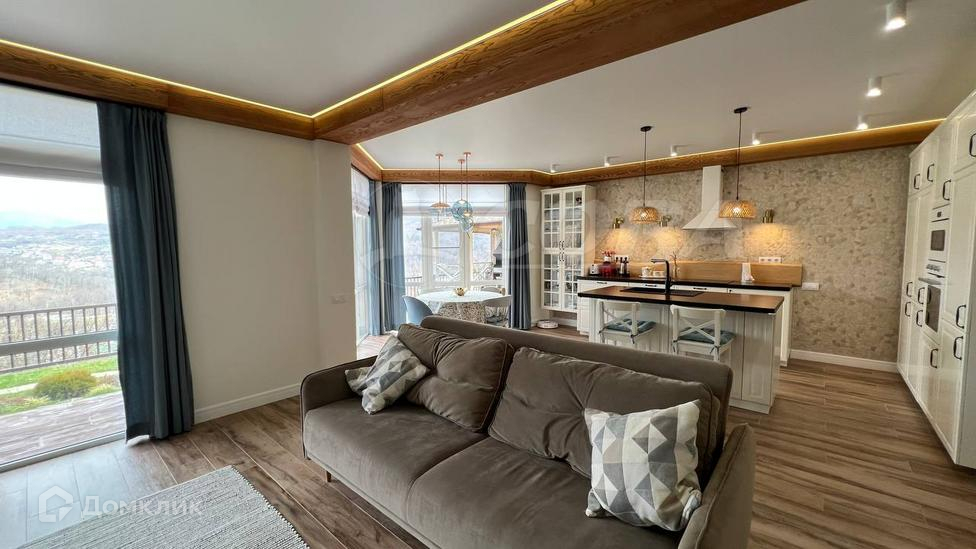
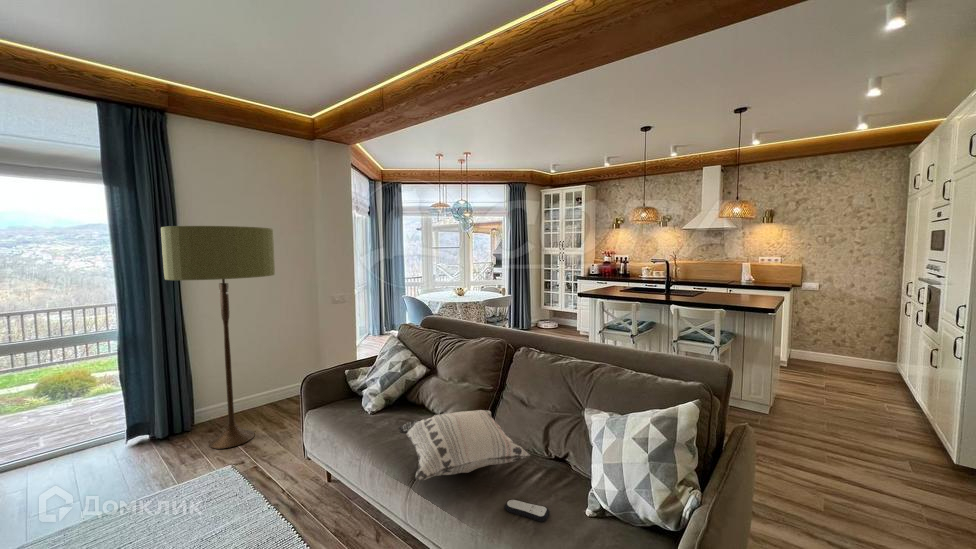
+ floor lamp (226, 335)
+ decorative pillow (459, 439)
+ remote control (526, 509)
